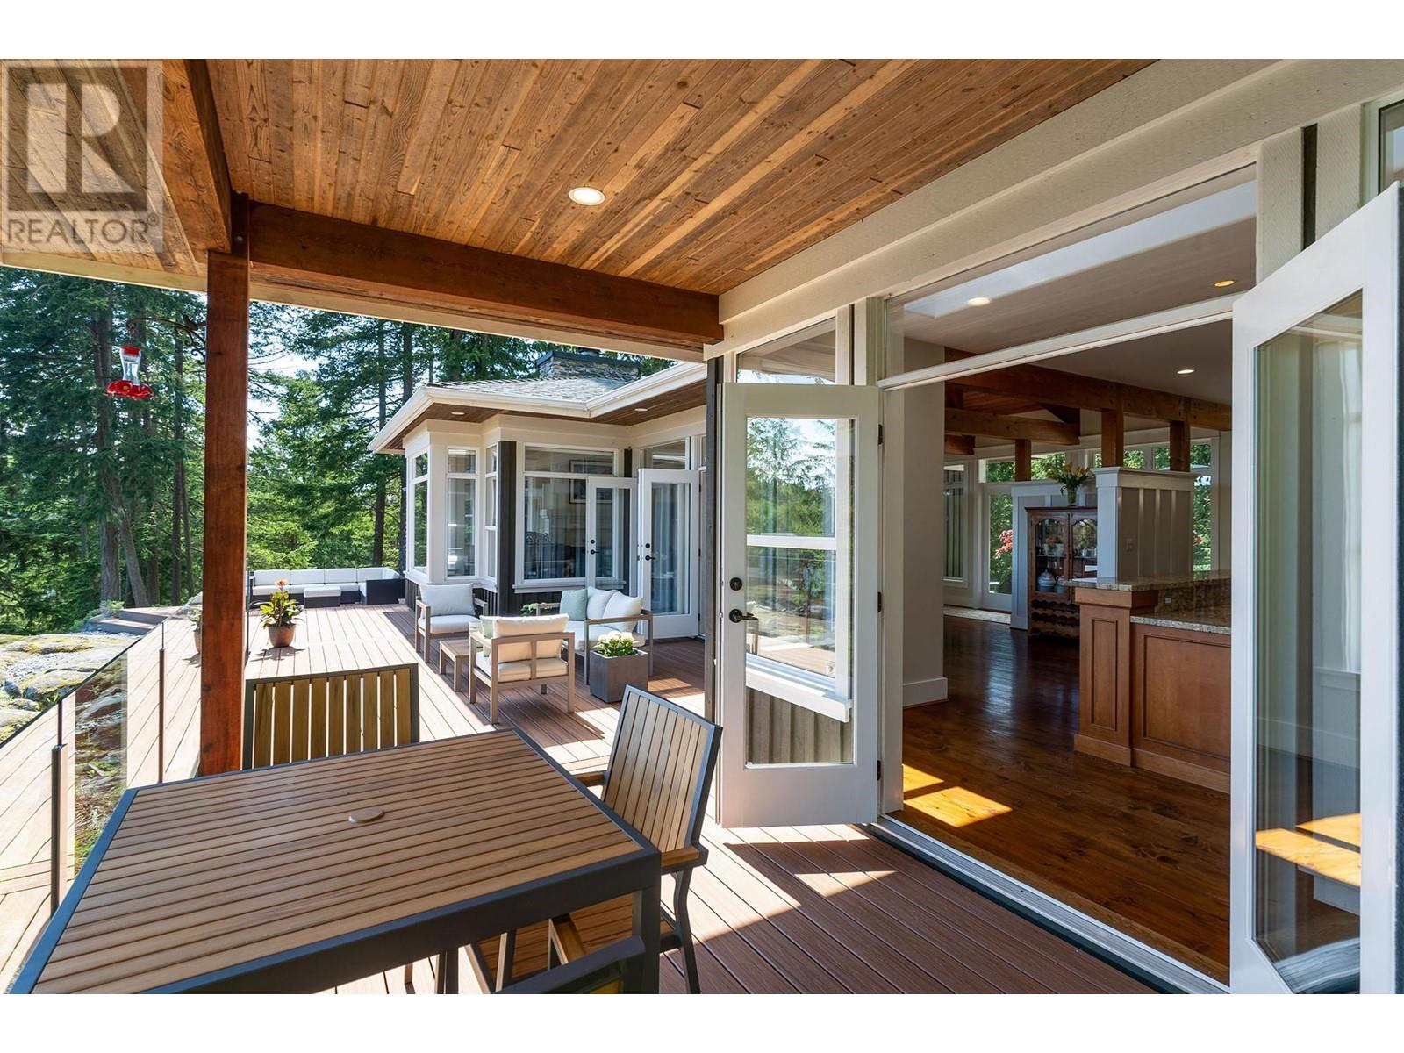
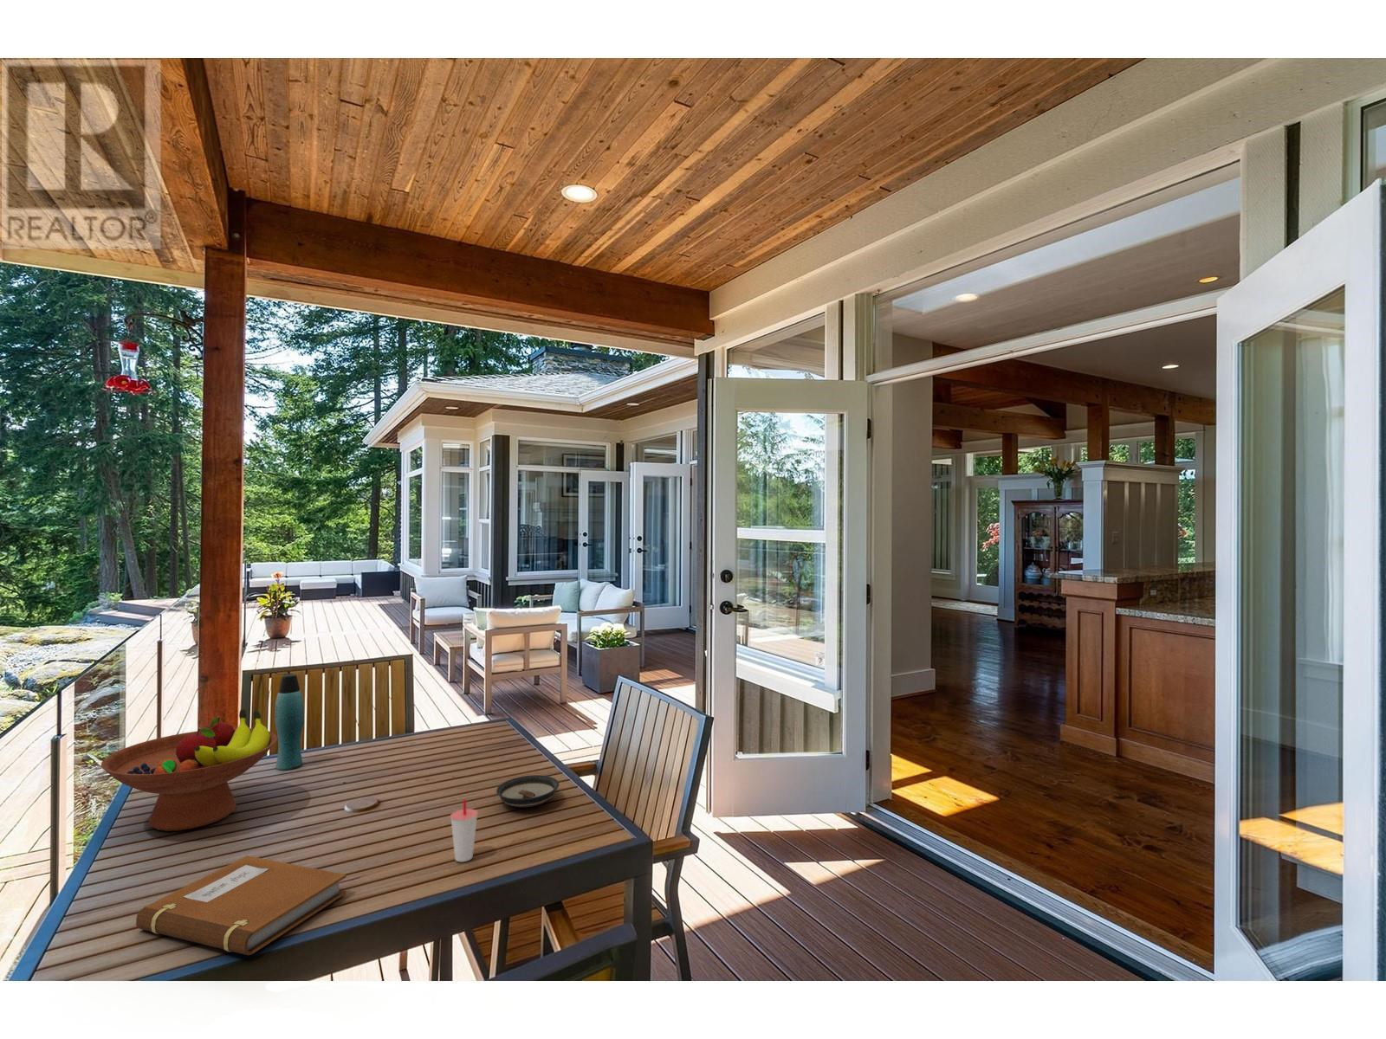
+ fruit bowl (194, 769)
+ bottle (288, 720)
+ notebook (242, 900)
+ saucer (527, 793)
+ cup (464, 827)
